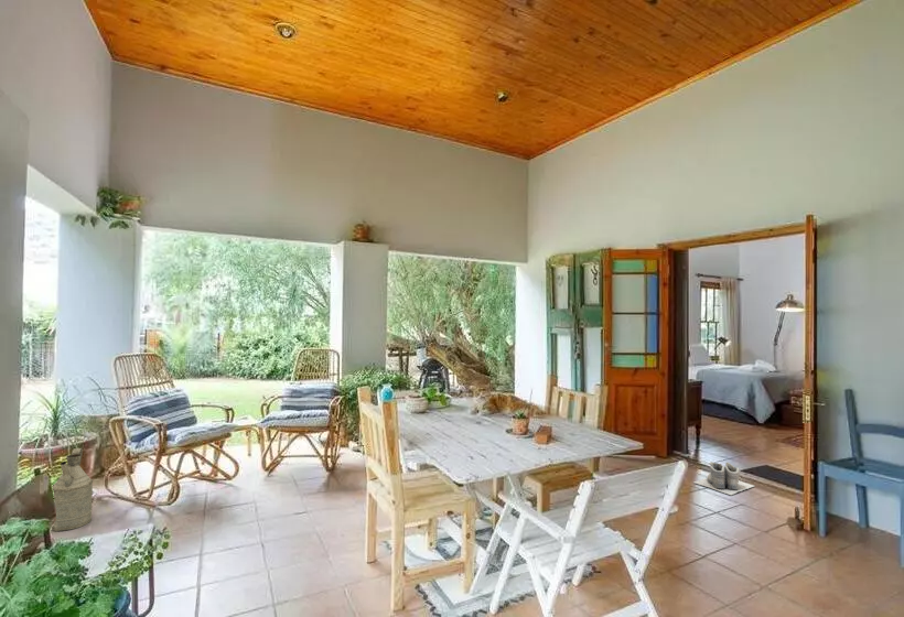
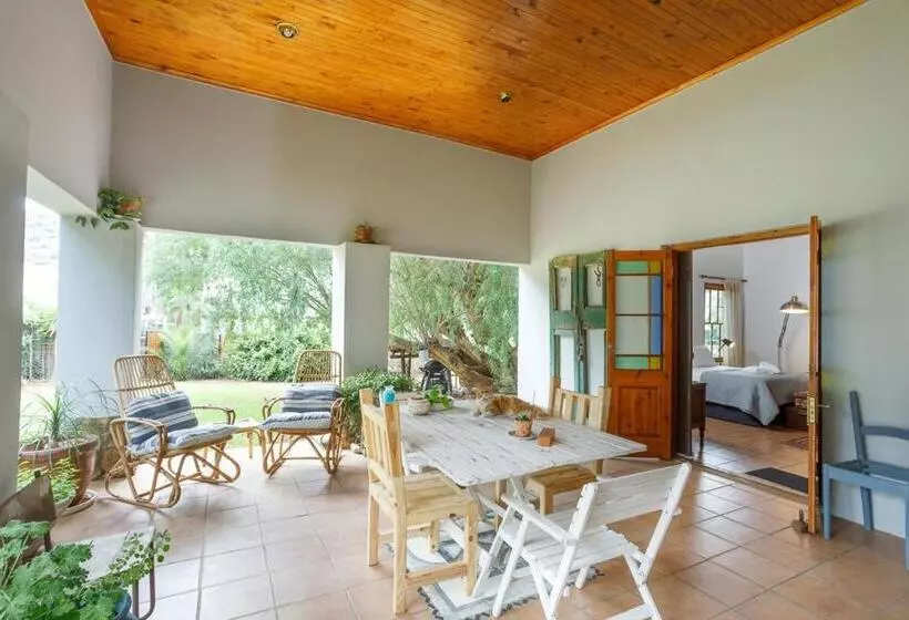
- watering can (72, 488)
- boots (723, 473)
